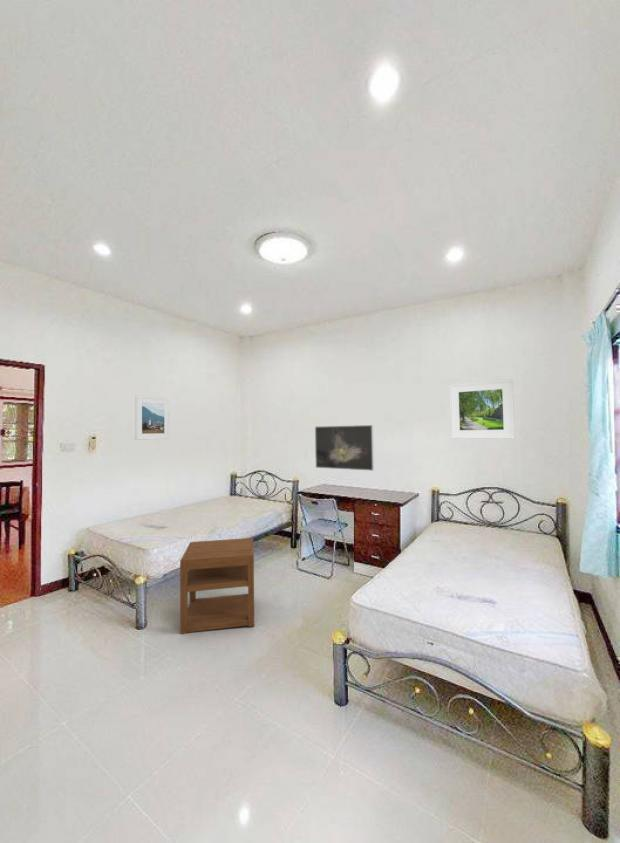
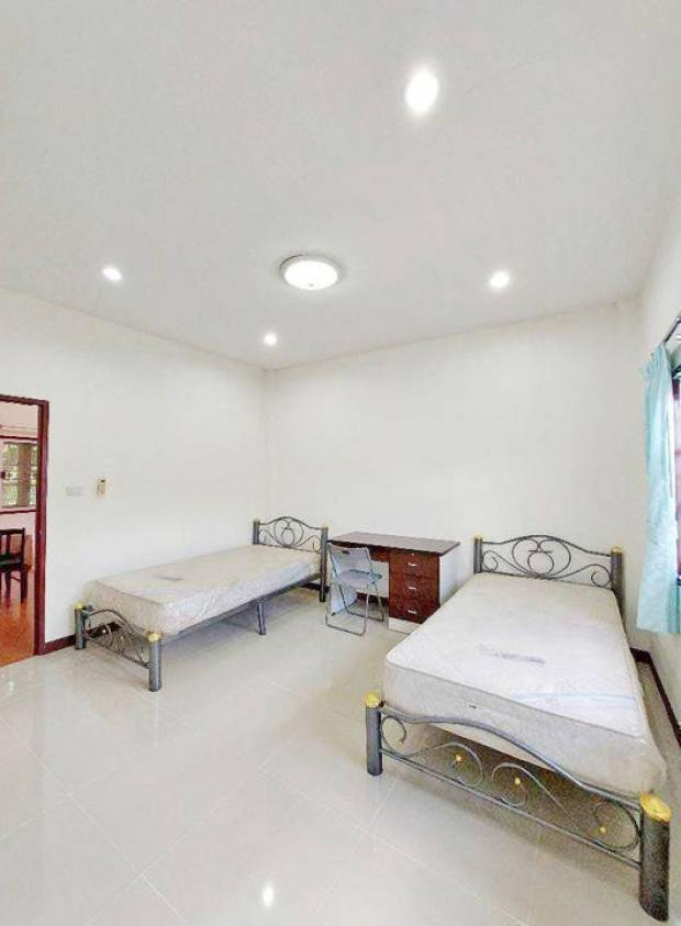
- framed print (480, 410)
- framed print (343, 447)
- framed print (153, 418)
- nightstand (220, 581)
